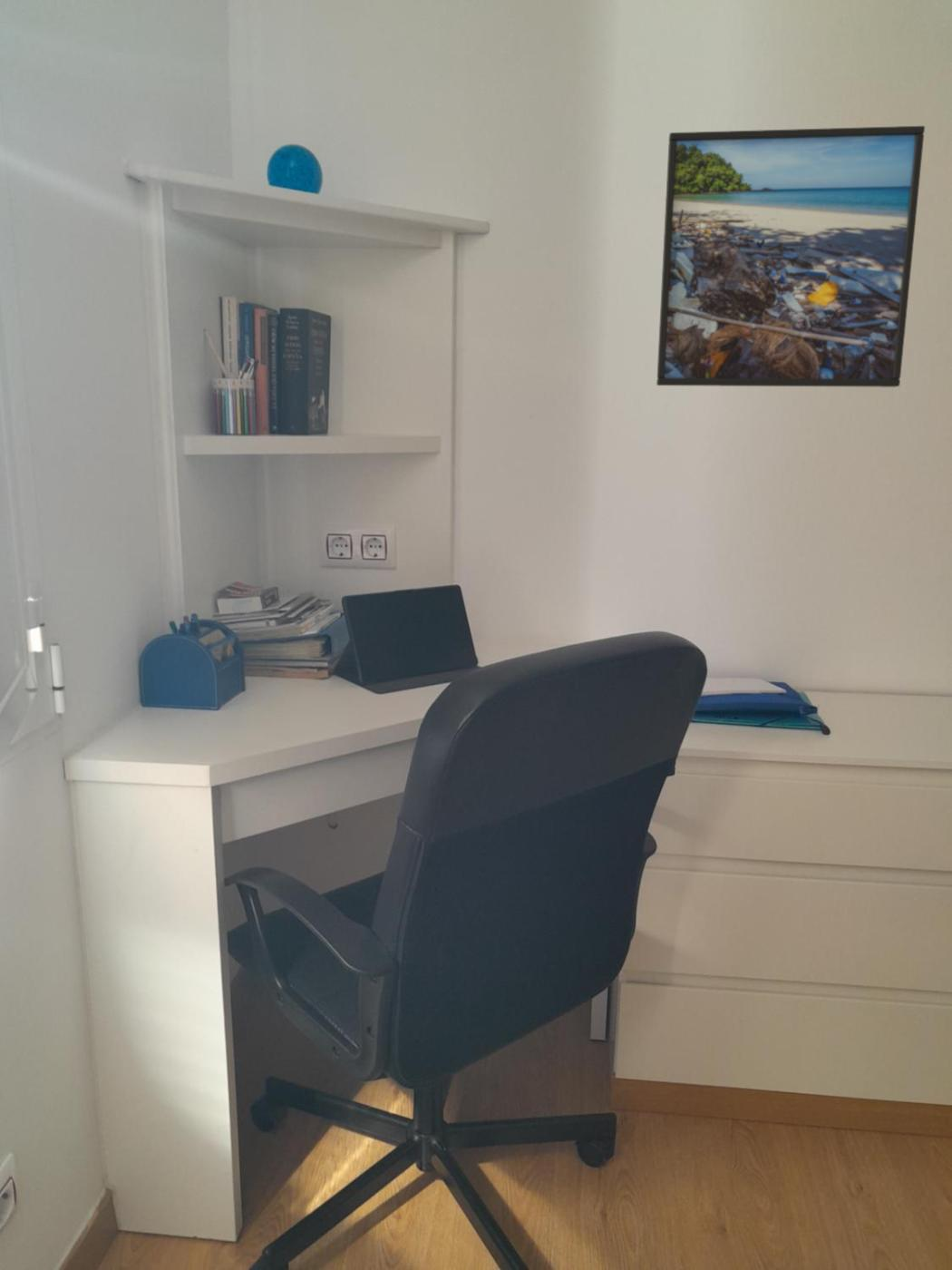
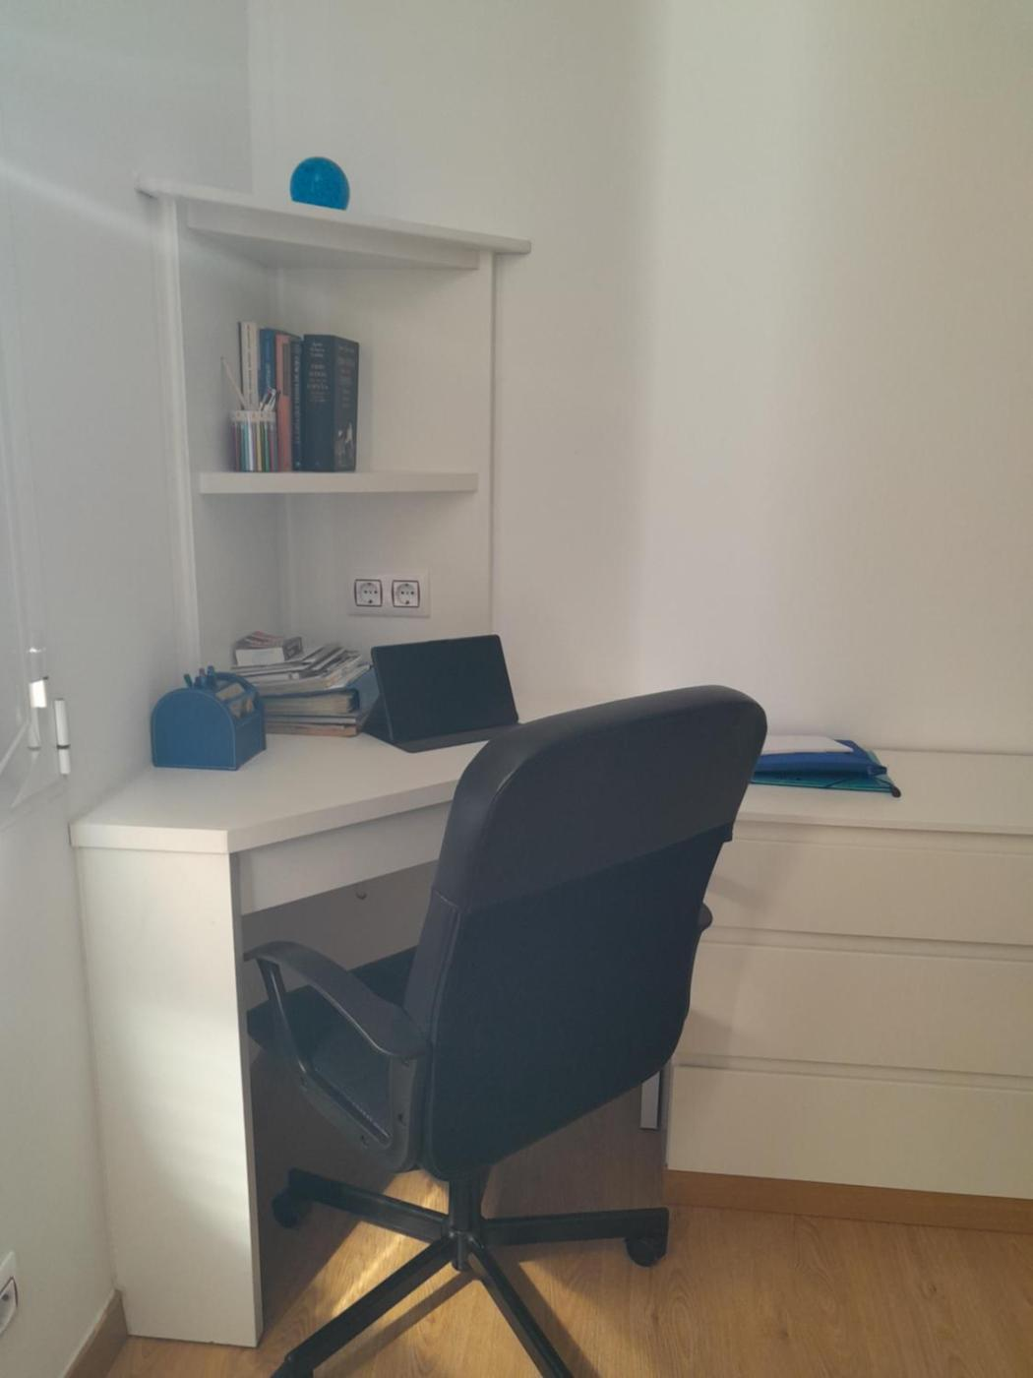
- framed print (784, 261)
